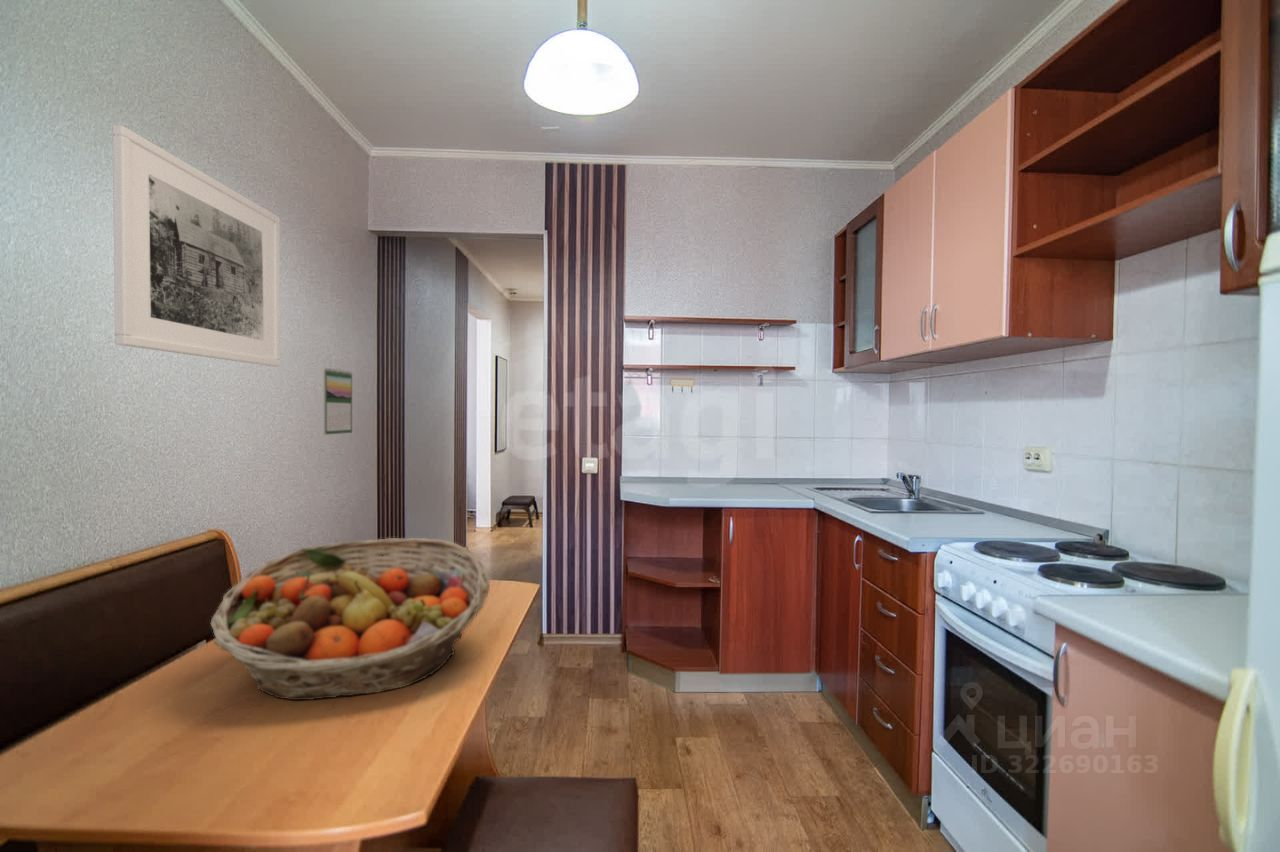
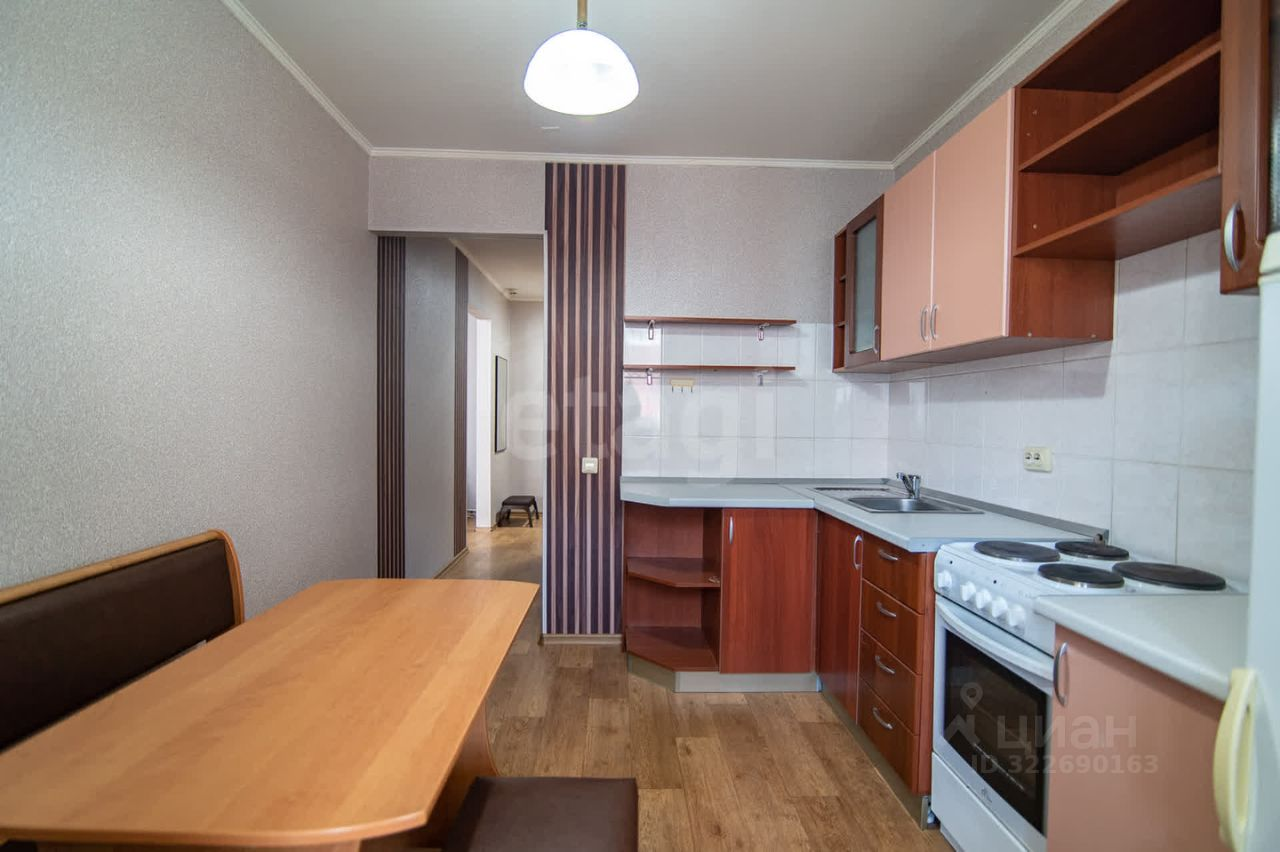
- fruit basket (362, 609)
- calendar (338, 401)
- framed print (212, 269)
